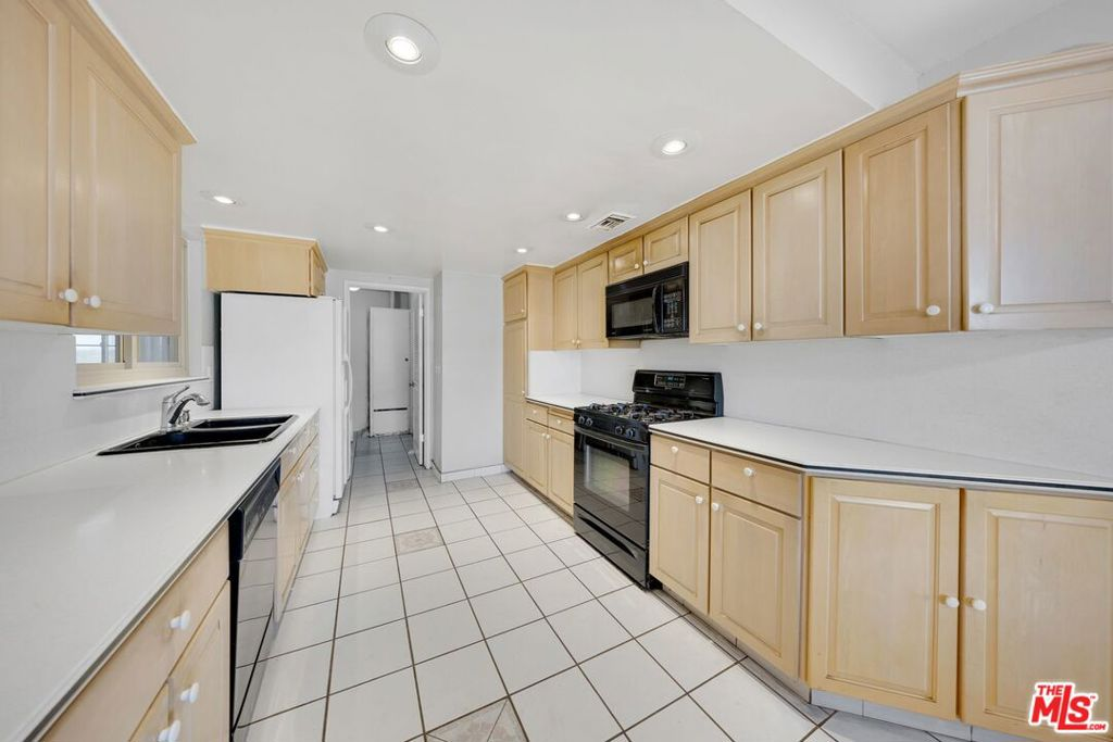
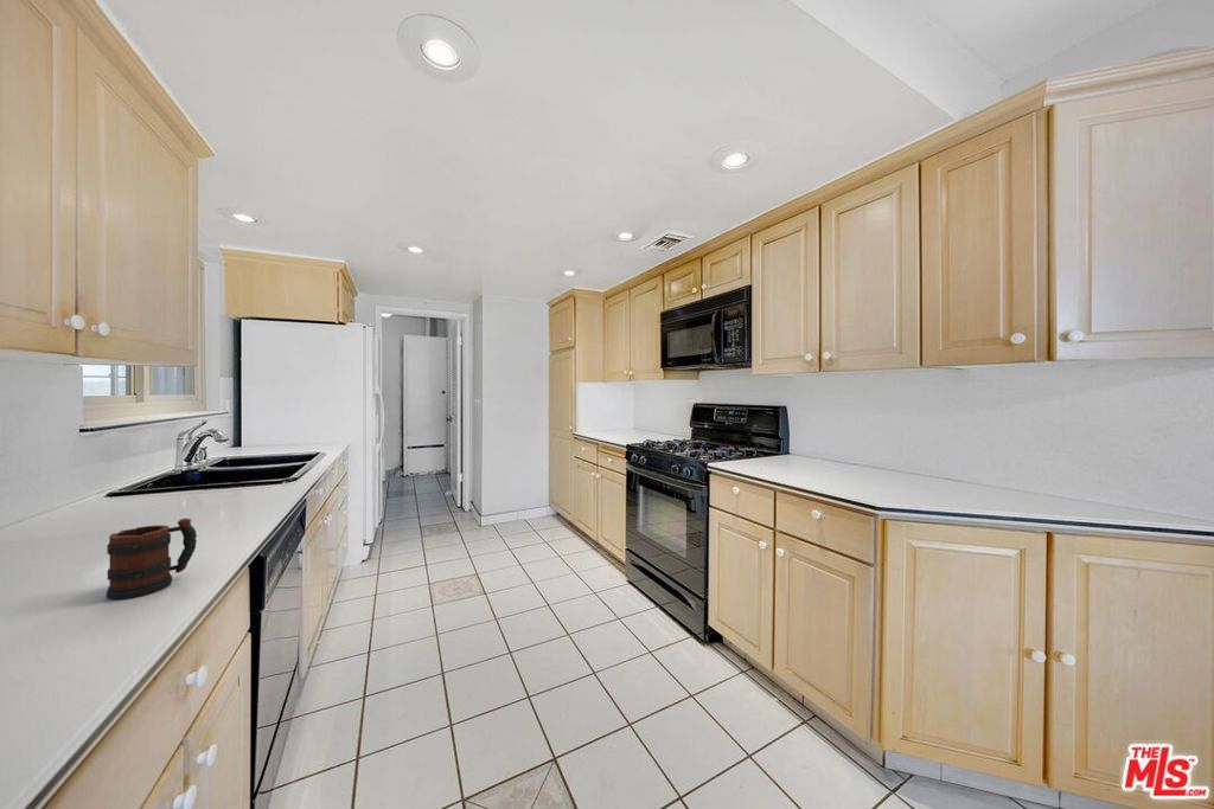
+ mug (154, 554)
